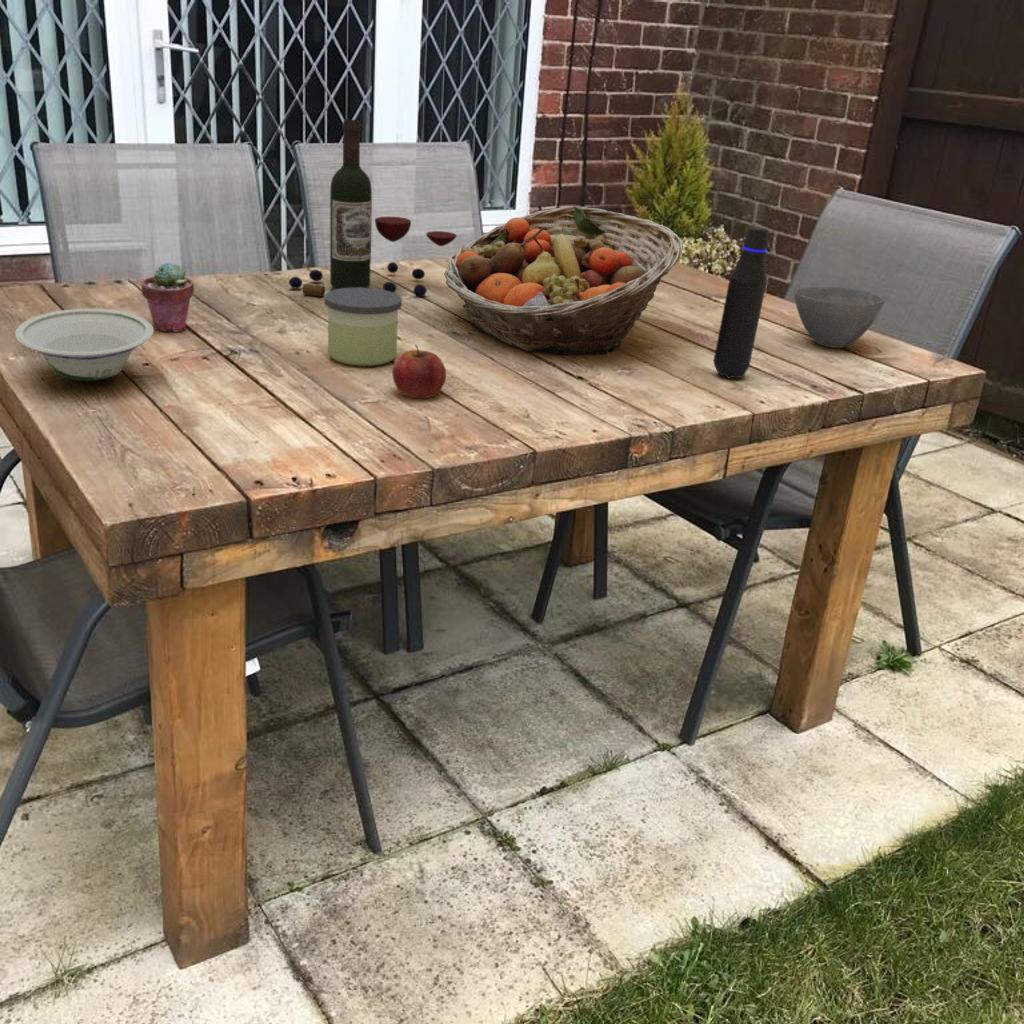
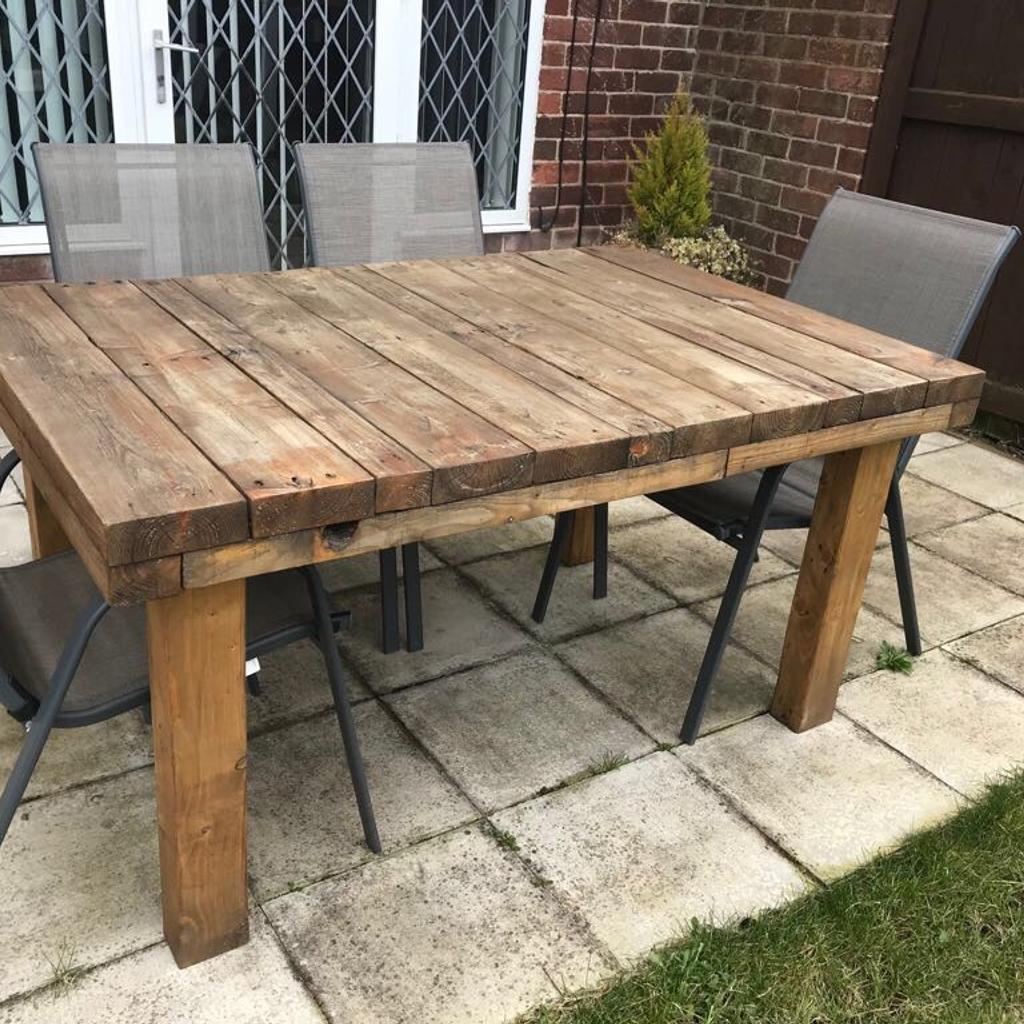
- apple (419, 368)
- water bottle (742, 303)
- bowl (87, 352)
- fruit basket (559, 276)
- candle (362, 327)
- potted succulent (168, 295)
- bowl (834, 318)
- wine bottle (371, 206)
